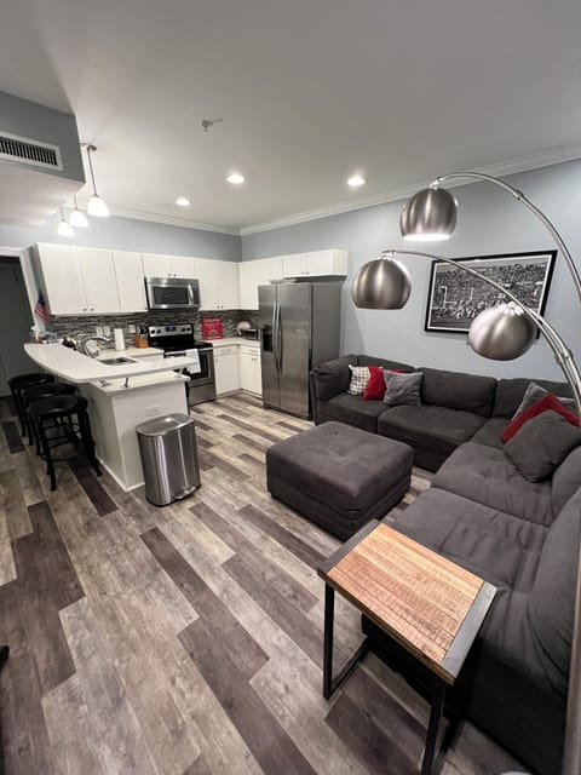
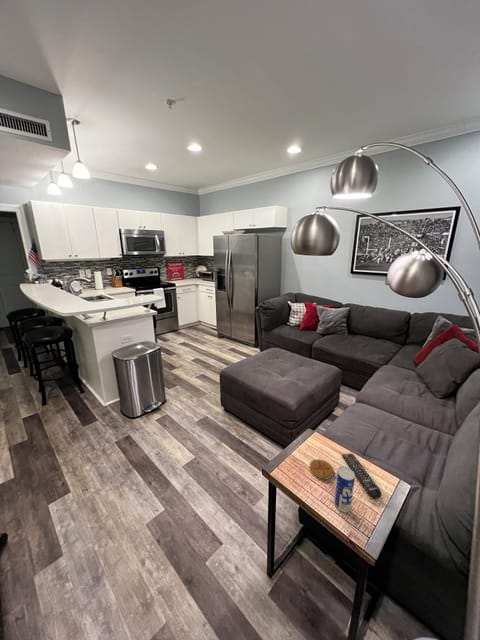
+ coaster (321, 469)
+ remote control (359, 472)
+ beverage can (344, 489)
